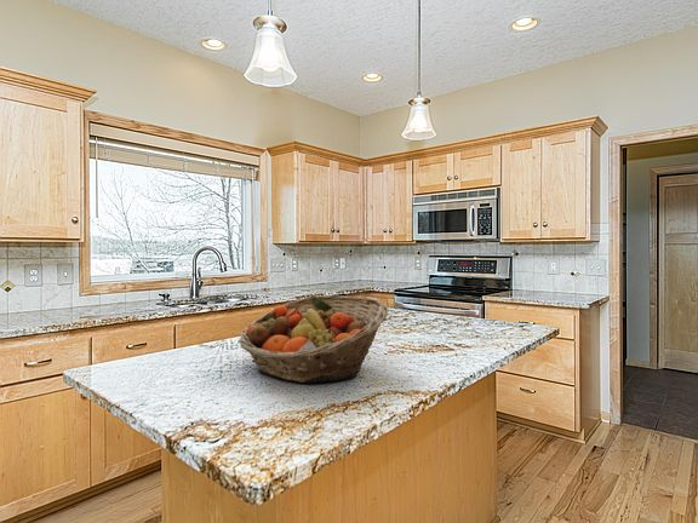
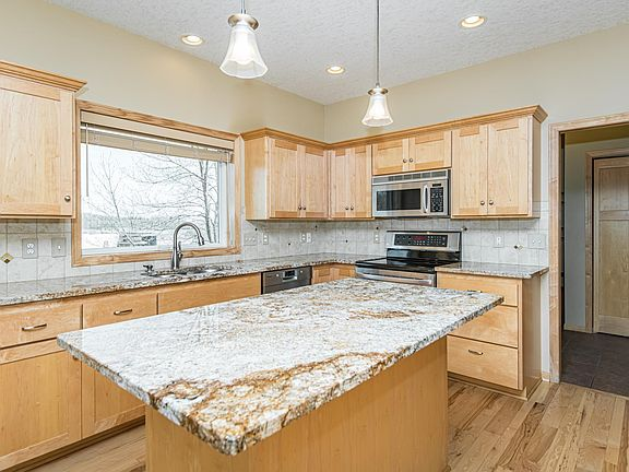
- fruit basket (313, 333)
